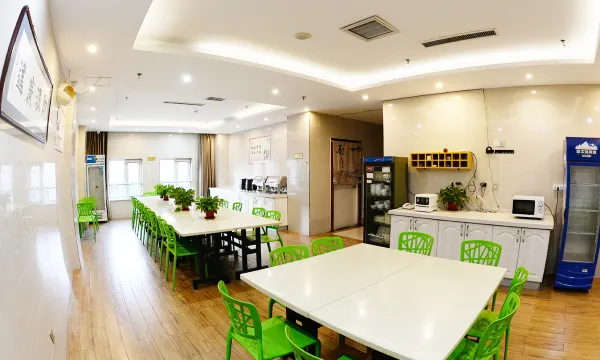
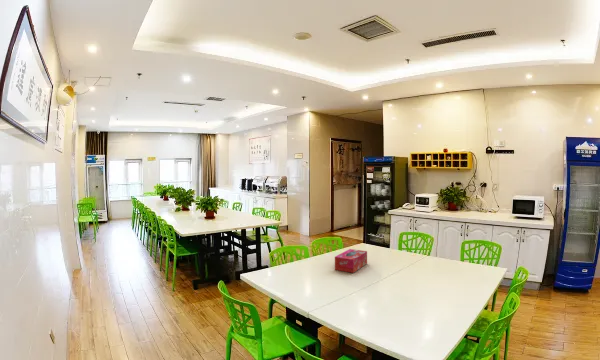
+ tissue box (351, 260)
